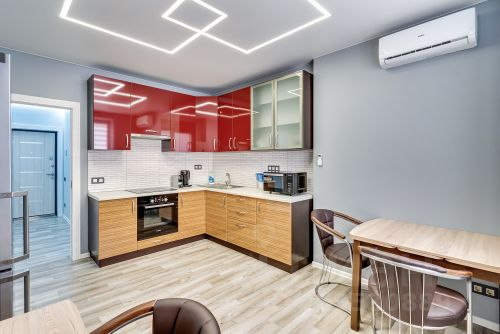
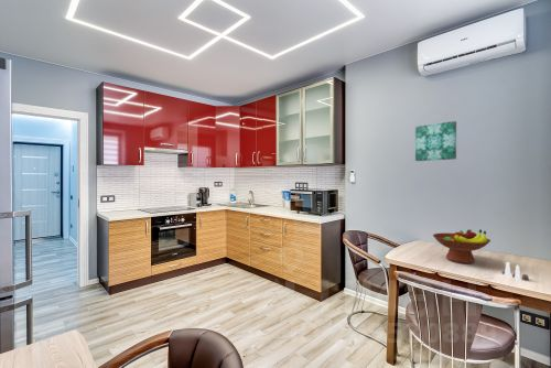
+ salt and pepper shaker set (514, 272)
+ fruit bowl (460, 243)
+ wall art (434, 142)
